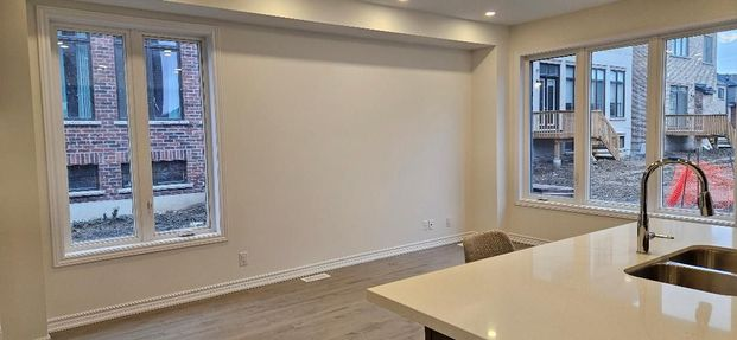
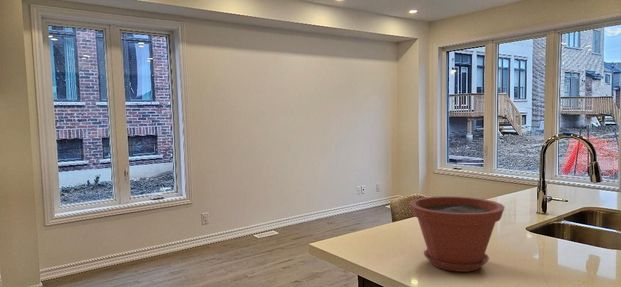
+ plant pot (455, 233)
